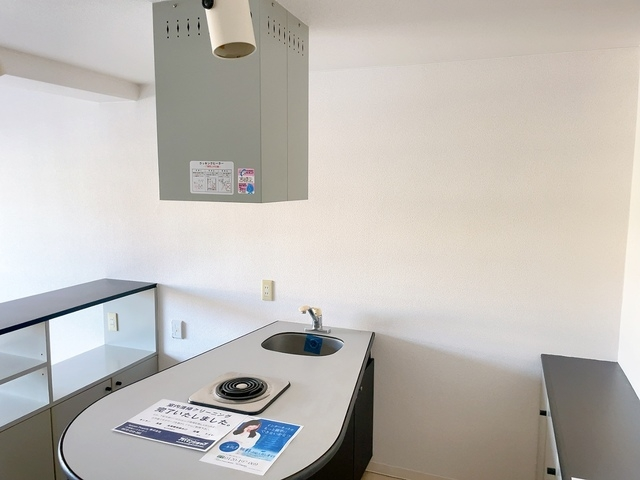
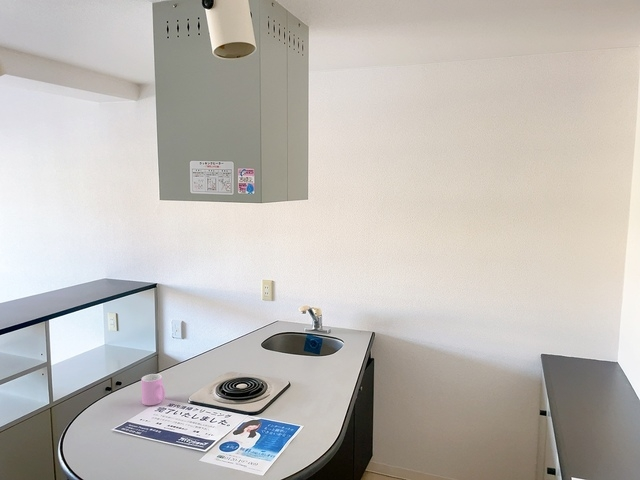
+ cup (155, 390)
